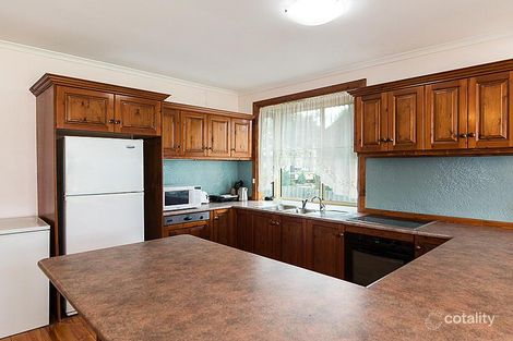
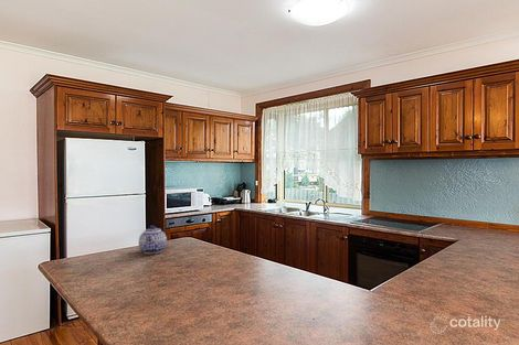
+ teapot (152, 238)
